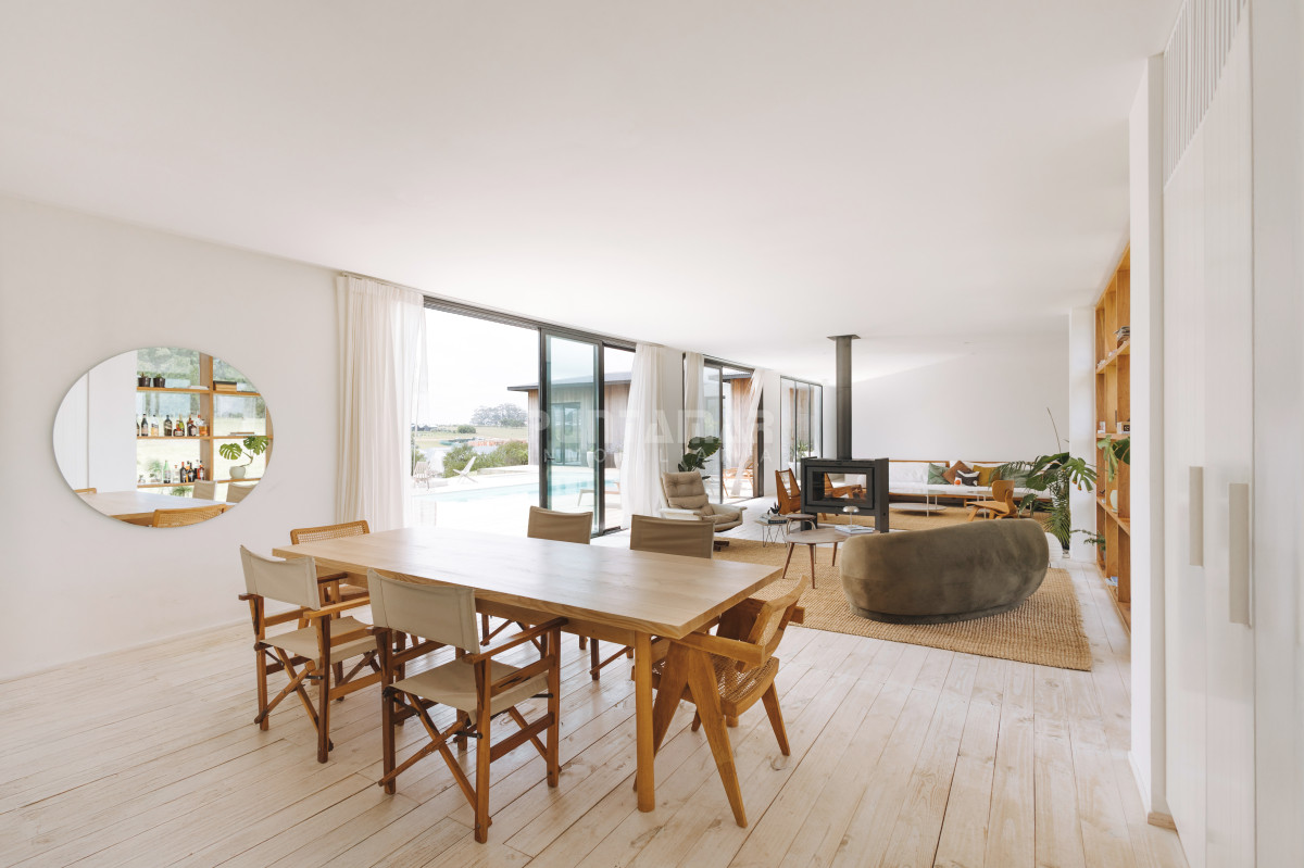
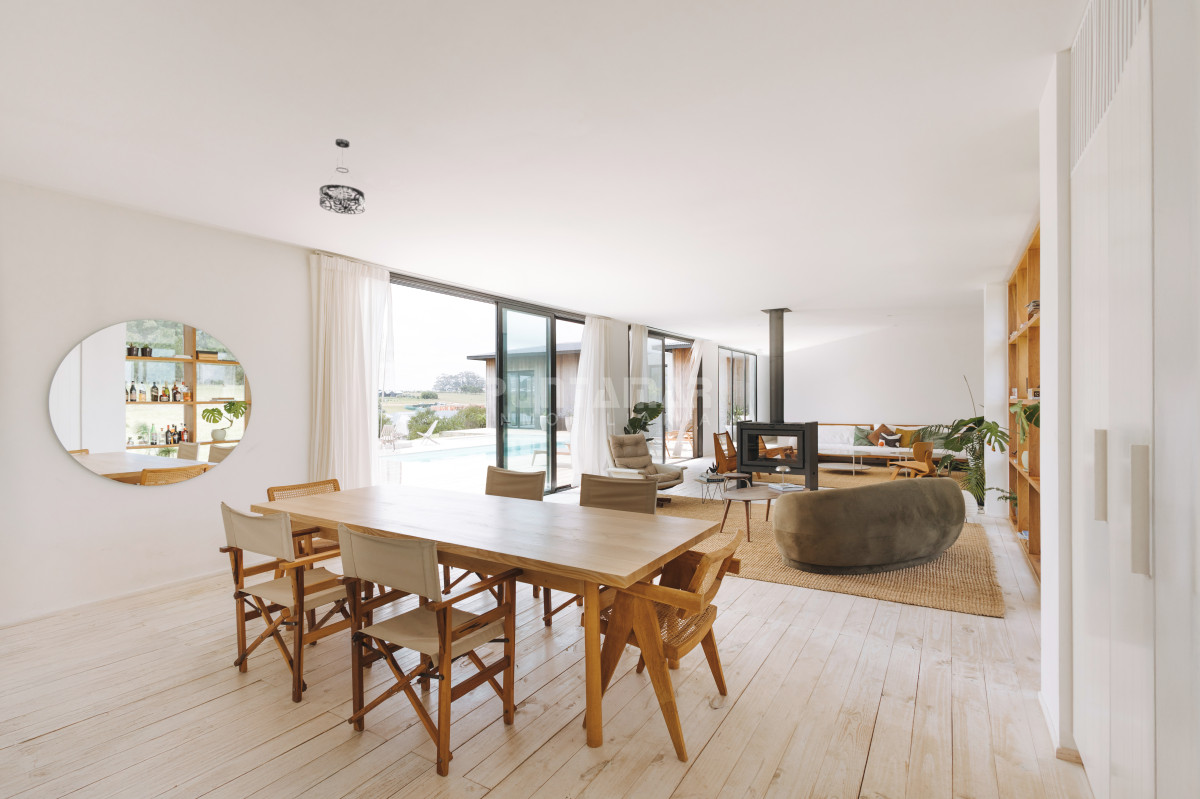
+ pendant light (342, 172)
